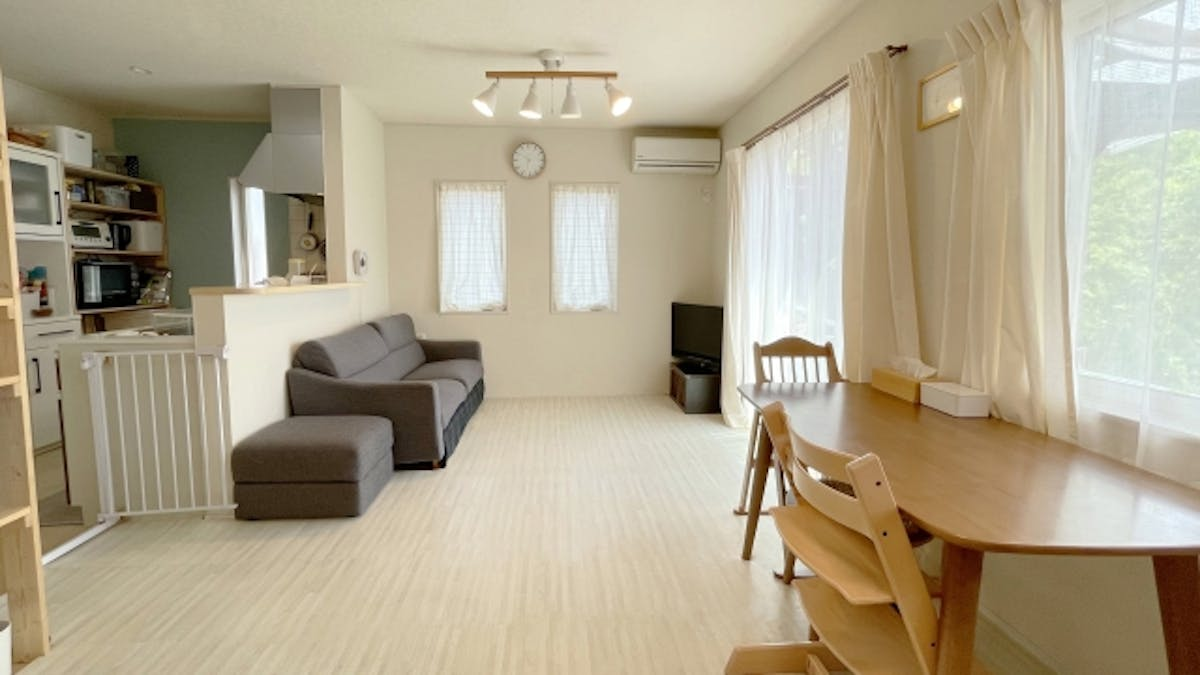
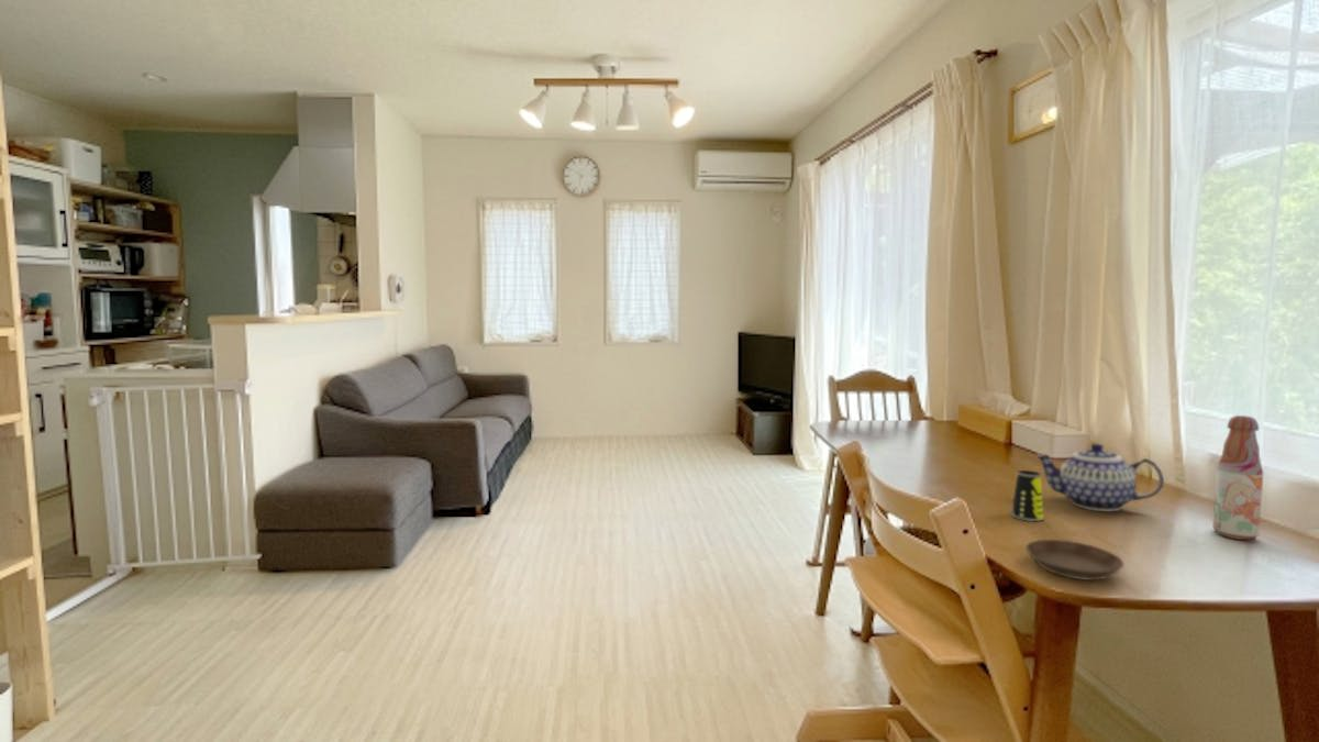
+ saucer (1072, 561)
+ teapot (1096, 474)
+ cup (1028, 494)
+ bottle (1239, 476)
